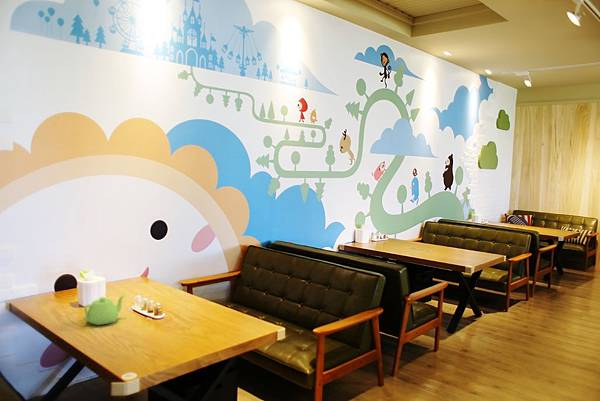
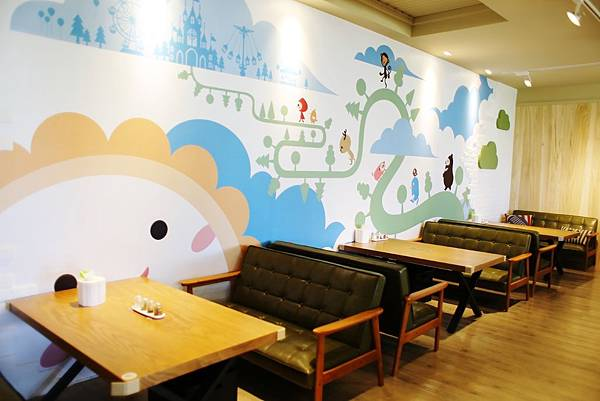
- teapot (104, 309)
